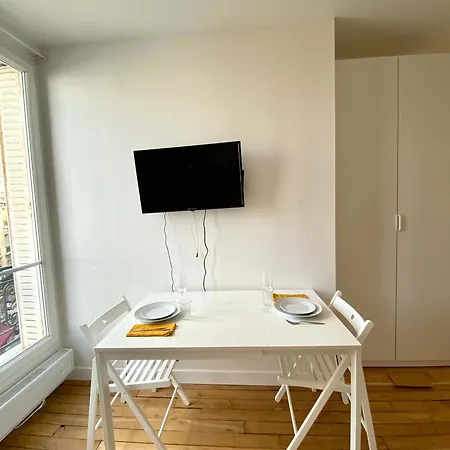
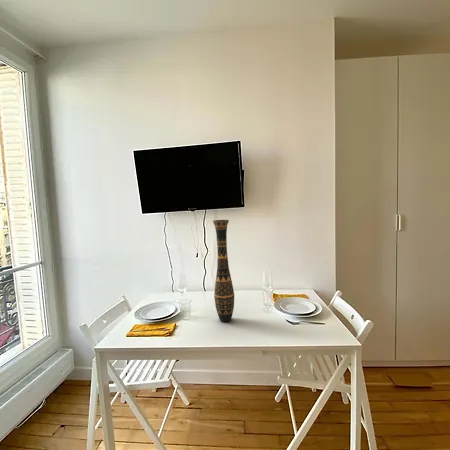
+ decorative vase (223, 270)
